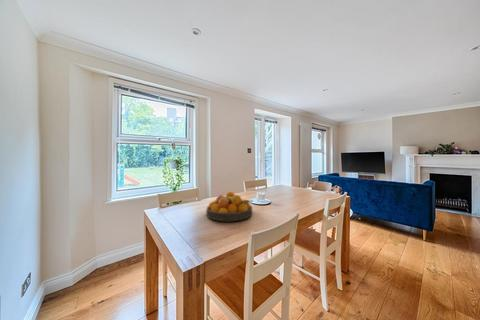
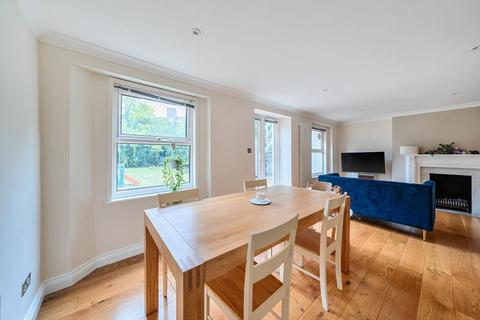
- fruit bowl (229, 204)
